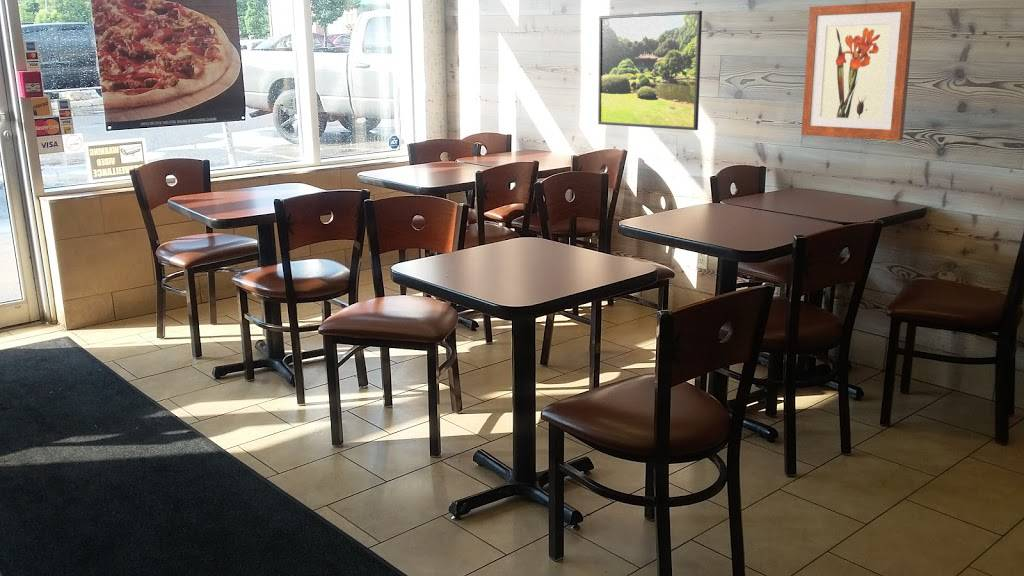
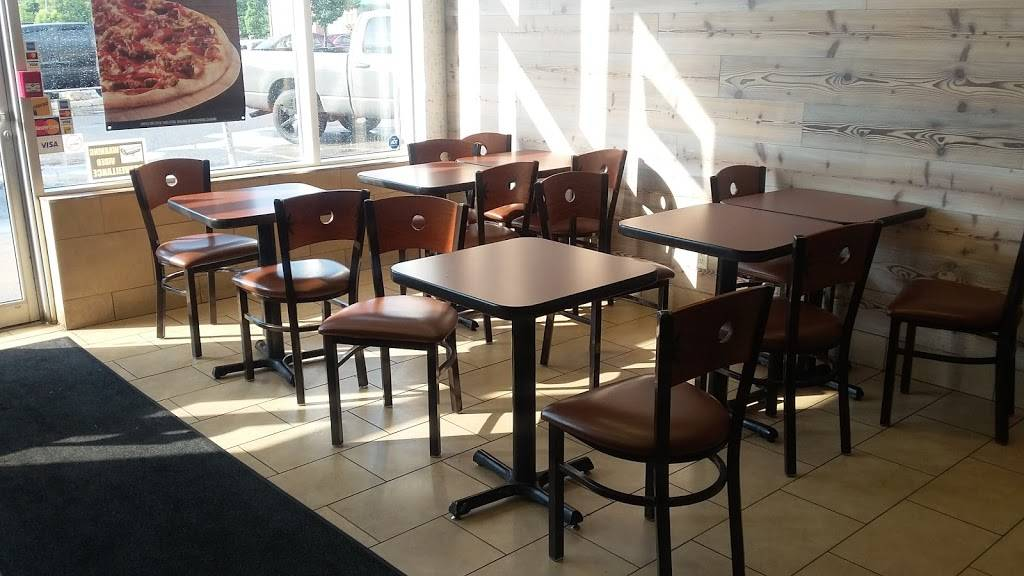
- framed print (646, 71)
- wall art (855, 72)
